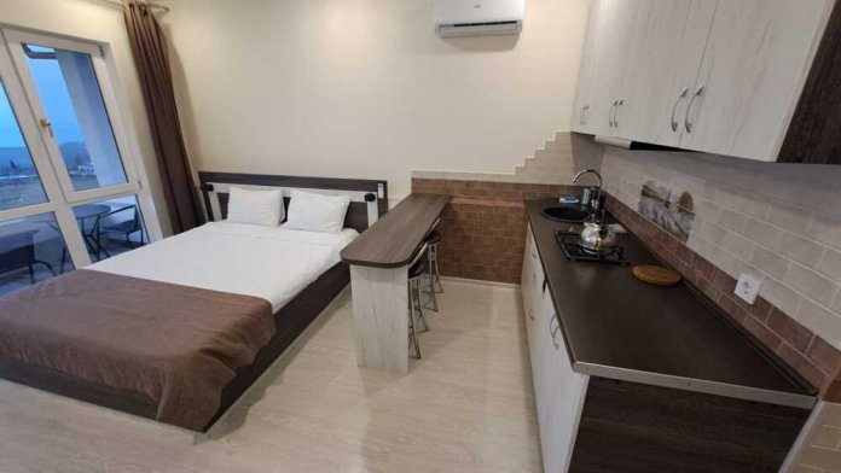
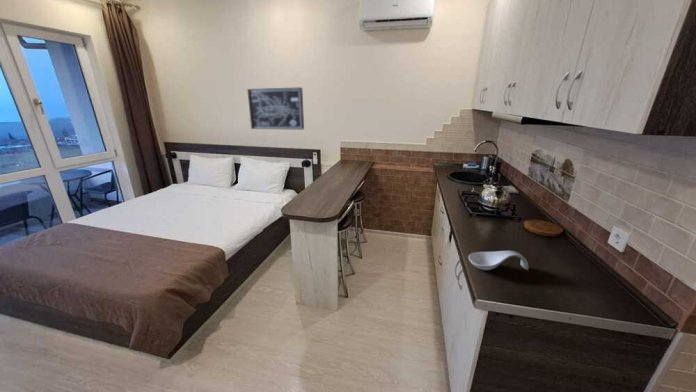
+ wall art (275, 109)
+ spoon rest (497, 259)
